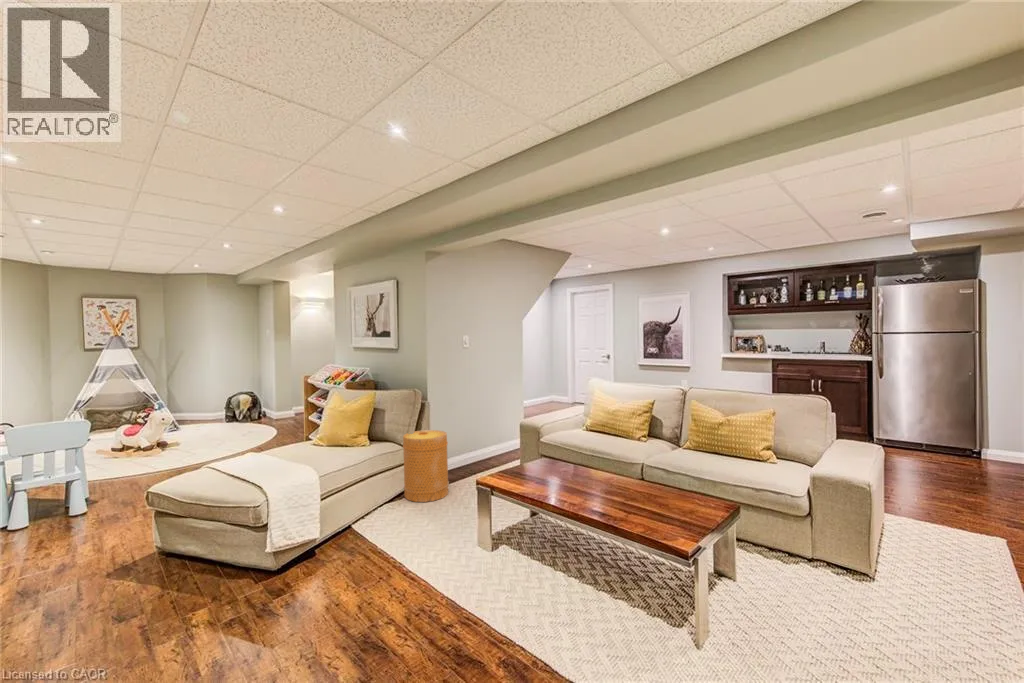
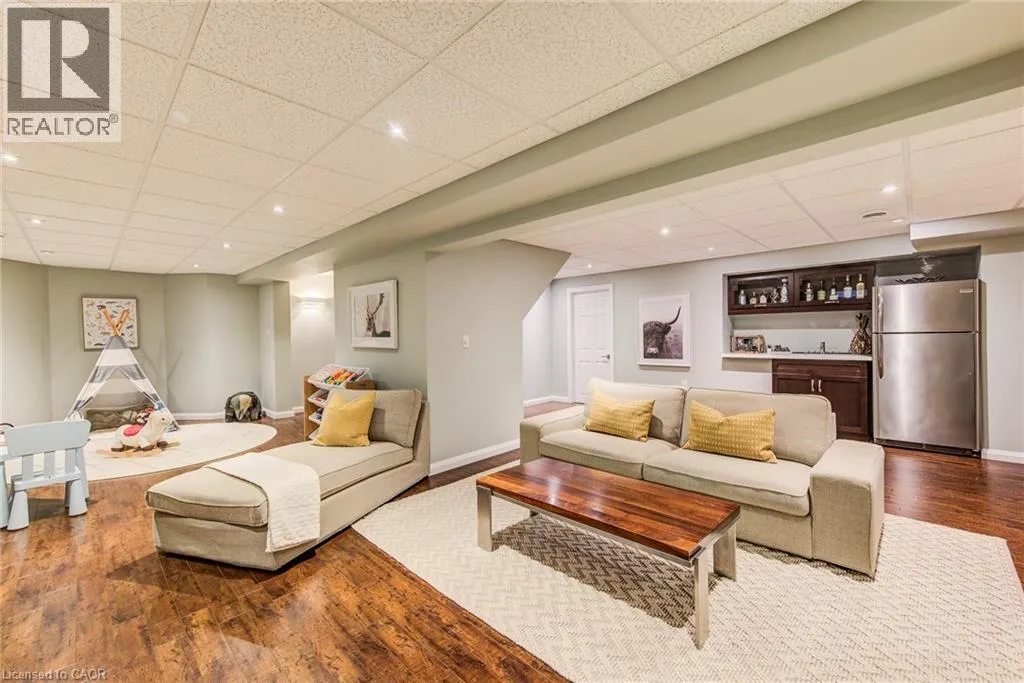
- basket (426, 464)
